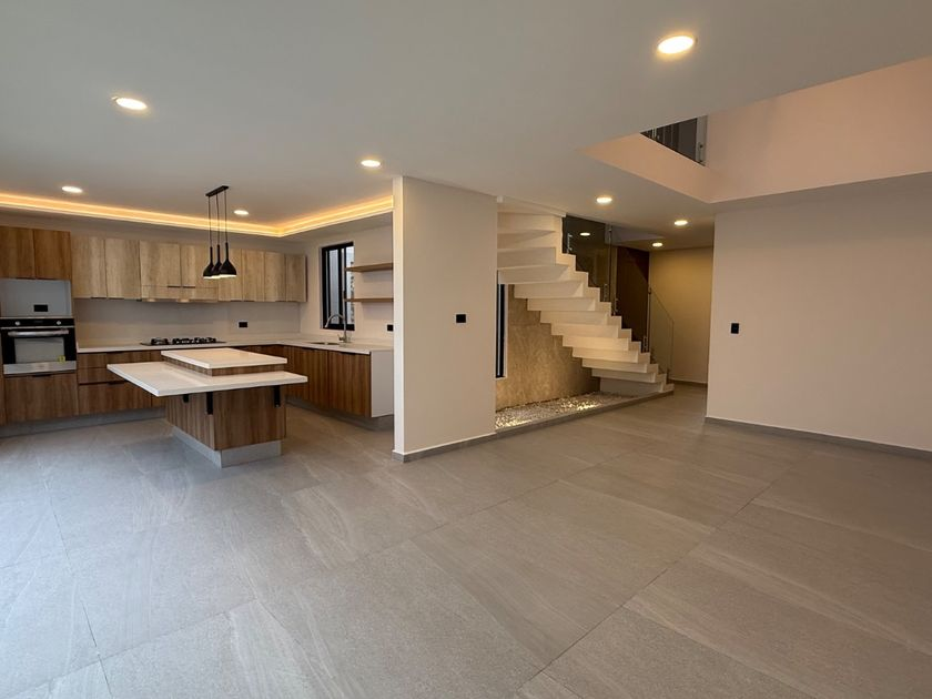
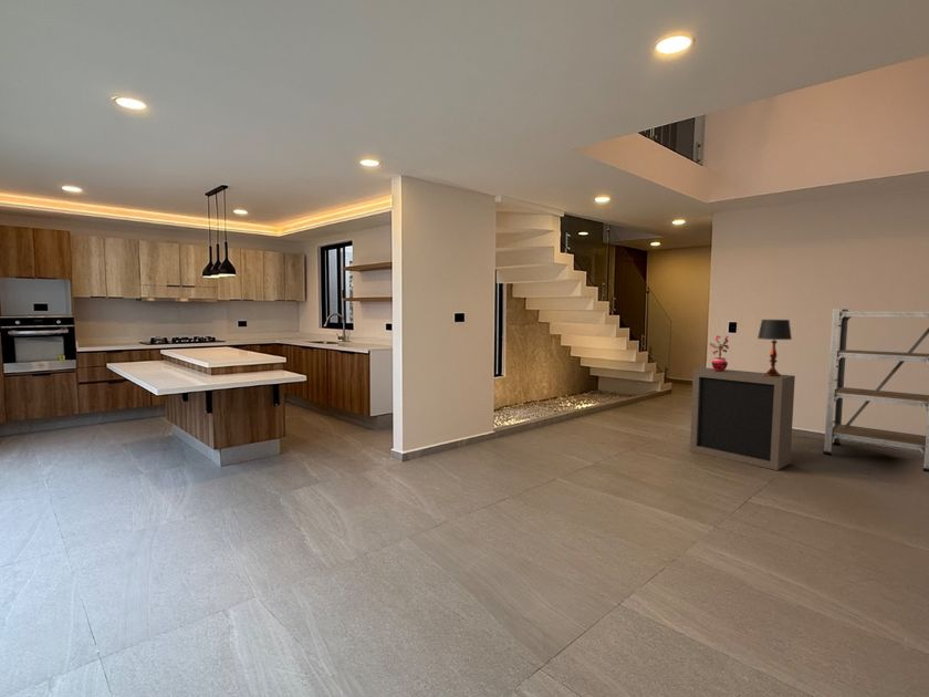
+ shelving unit (740, 415)
+ table lamp (773, 347)
+ potted plant (720, 352)
+ shelving unit (883, 383)
